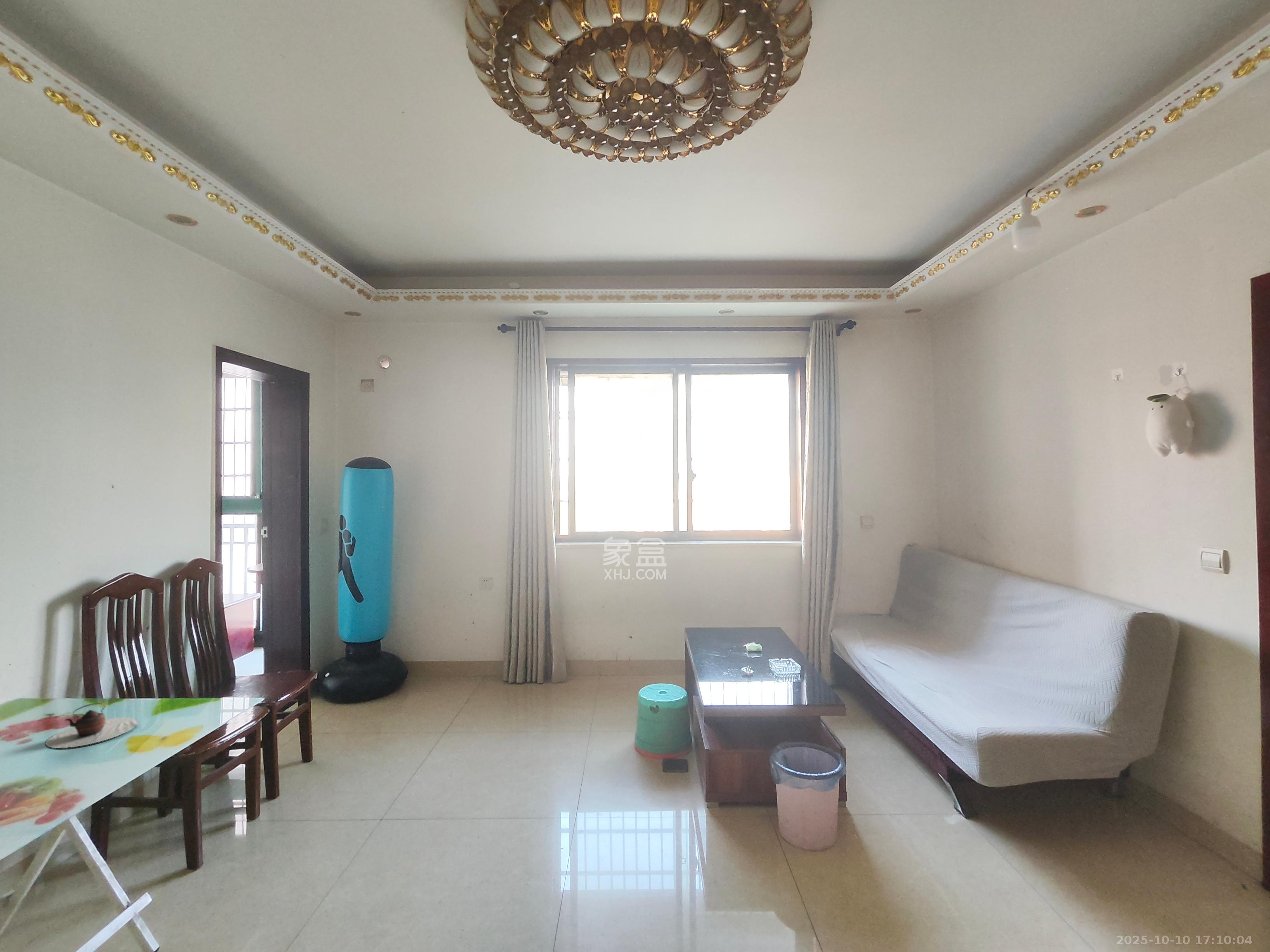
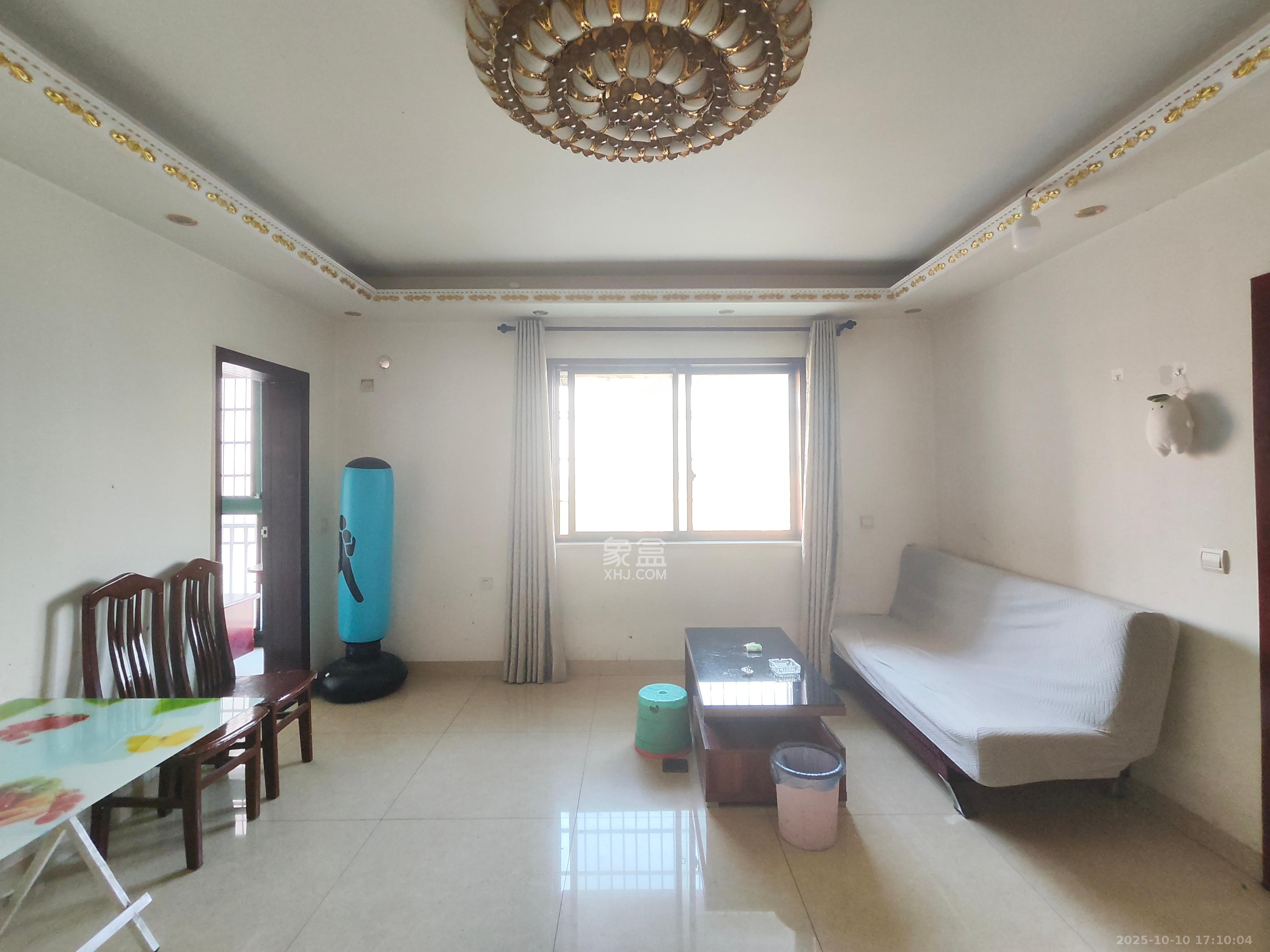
- teapot (94, 717)
